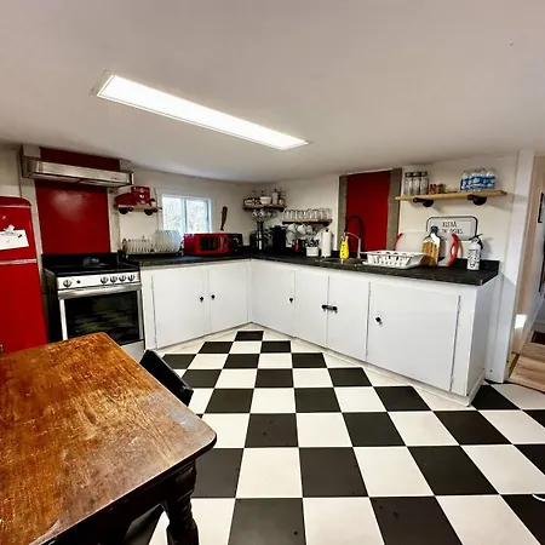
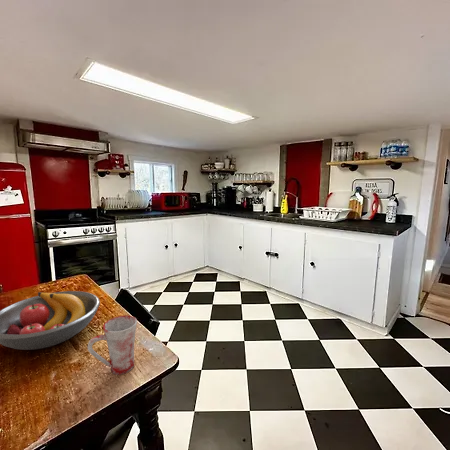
+ fruit bowl (48, 319)
+ mug (114, 348)
